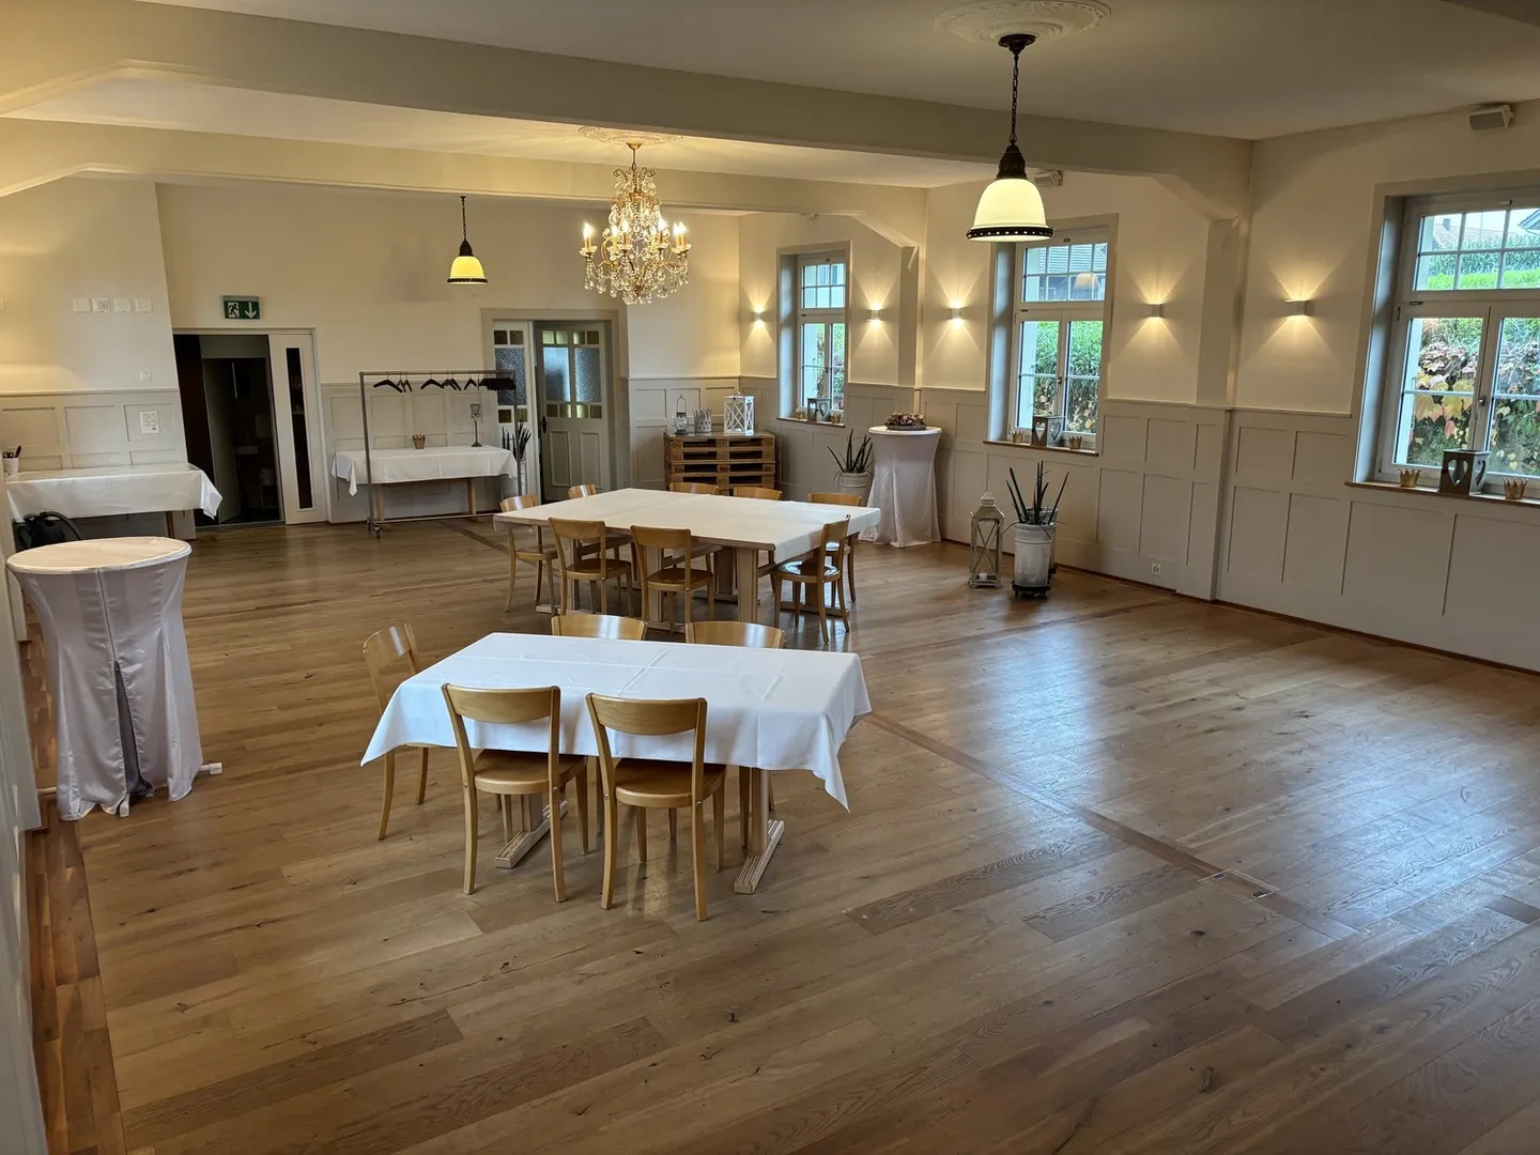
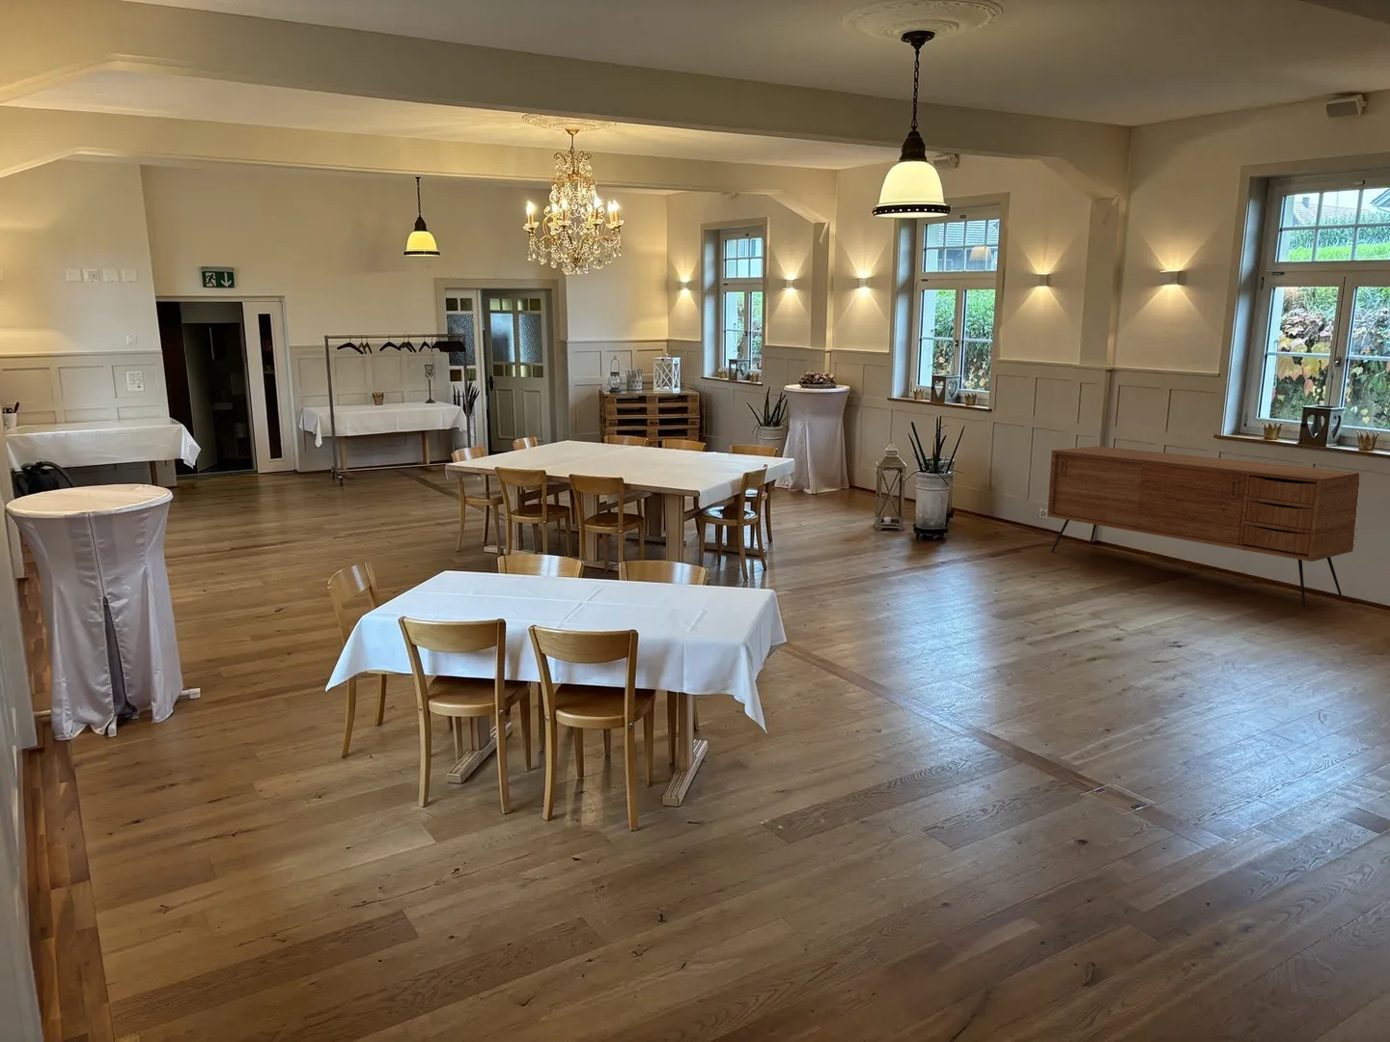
+ sideboard (1189, 517)
